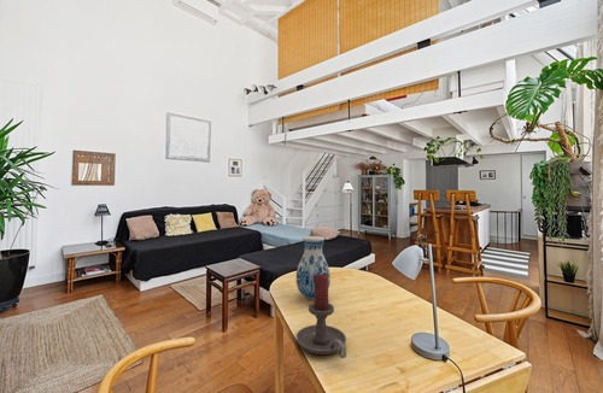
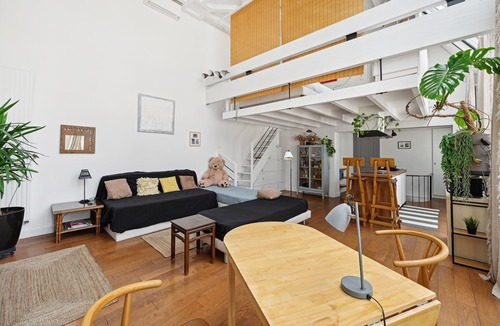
- vase (312, 266)
- candle holder (324, 310)
